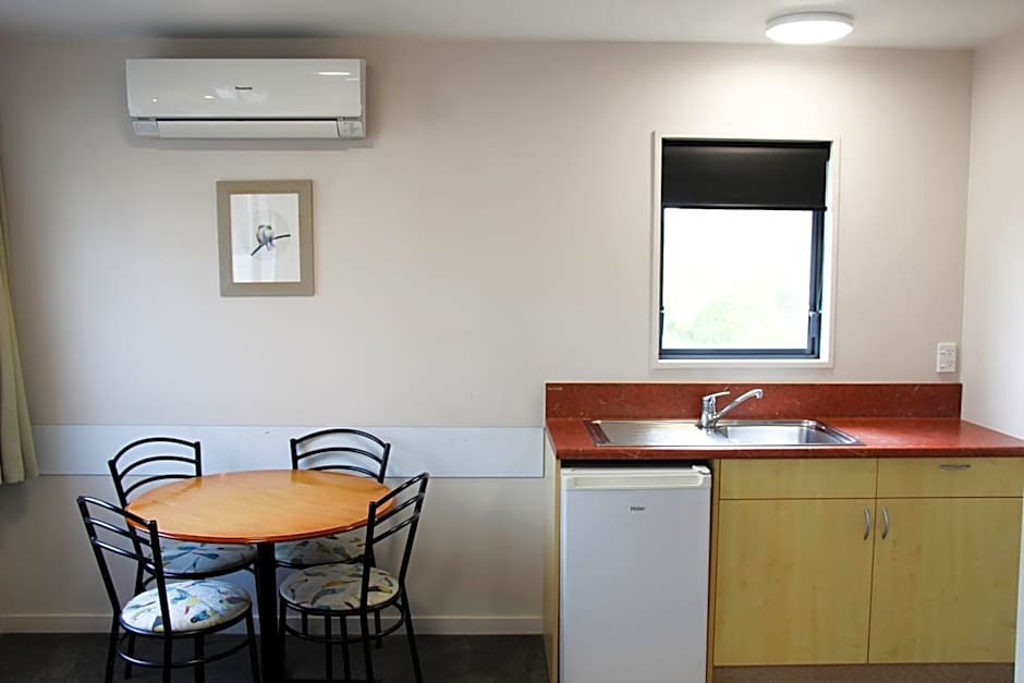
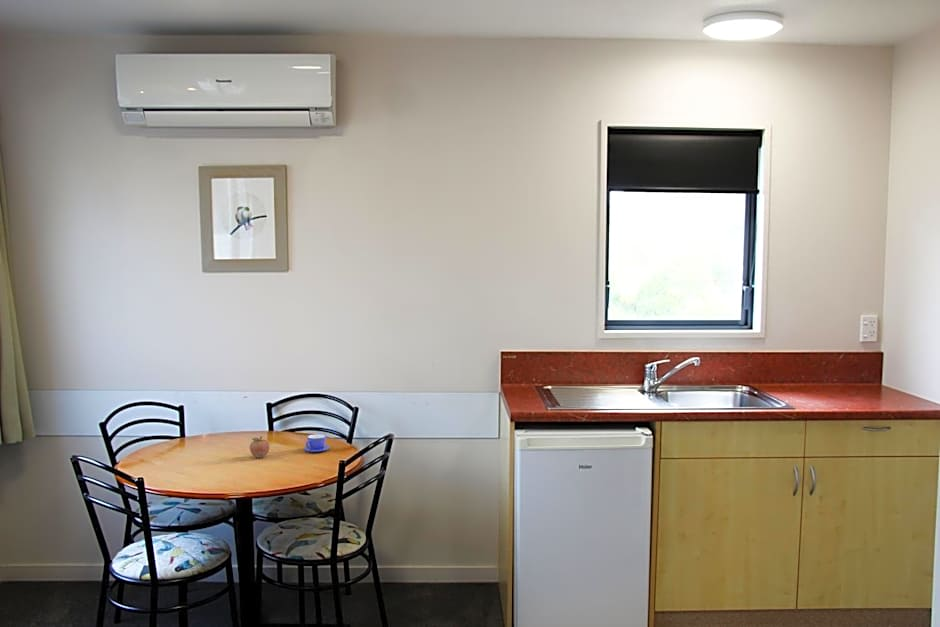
+ teacup (316, 443)
+ fruit (259, 446)
